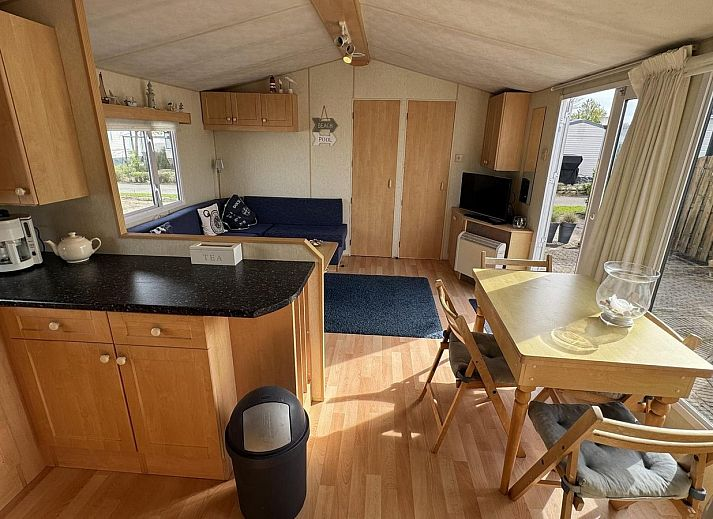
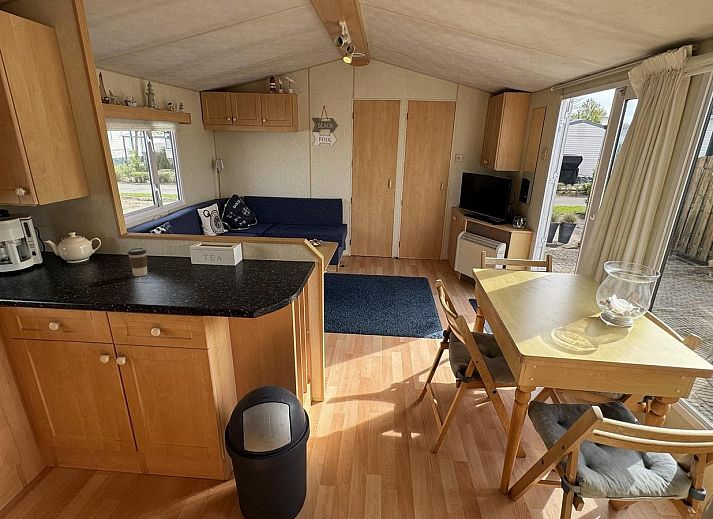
+ coffee cup (138, 262)
